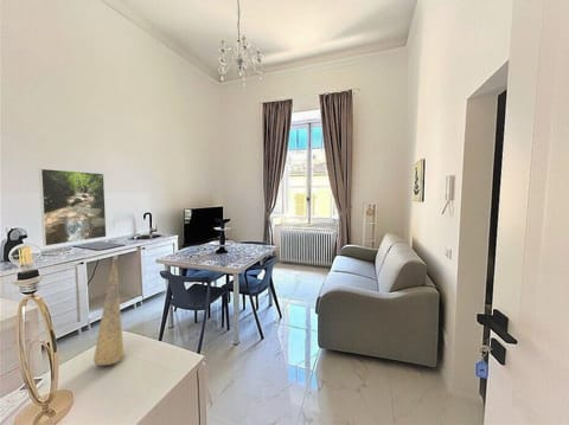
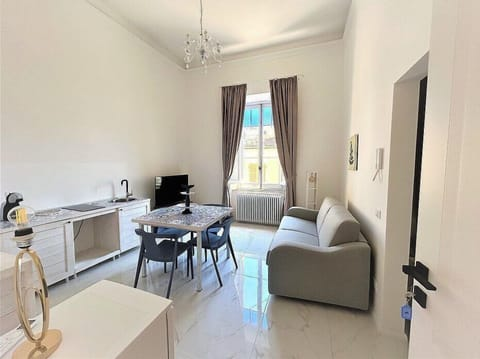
- decorative vase (107, 310)
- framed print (76, 206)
